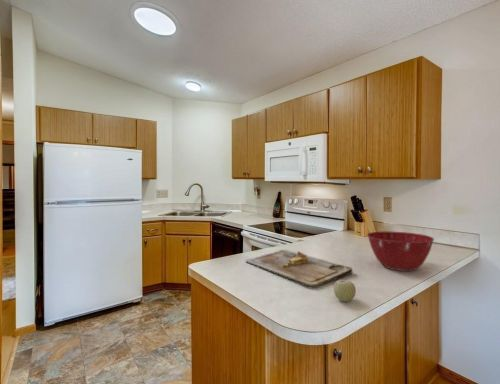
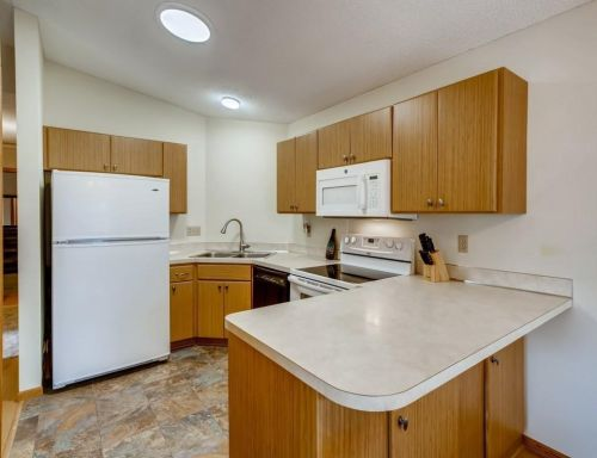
- cutting board (295, 260)
- mixing bowl (398, 251)
- fruit (344, 288)
